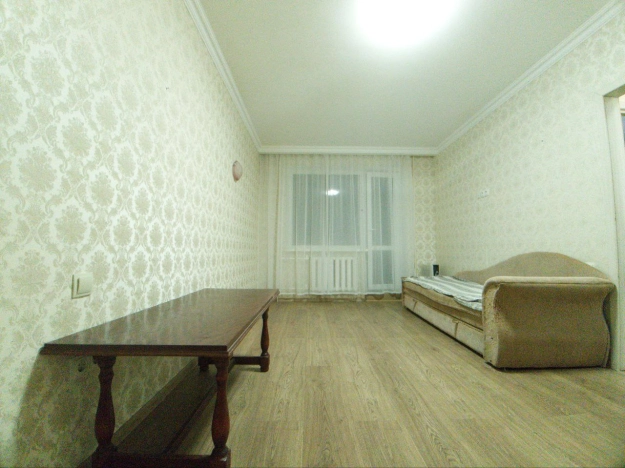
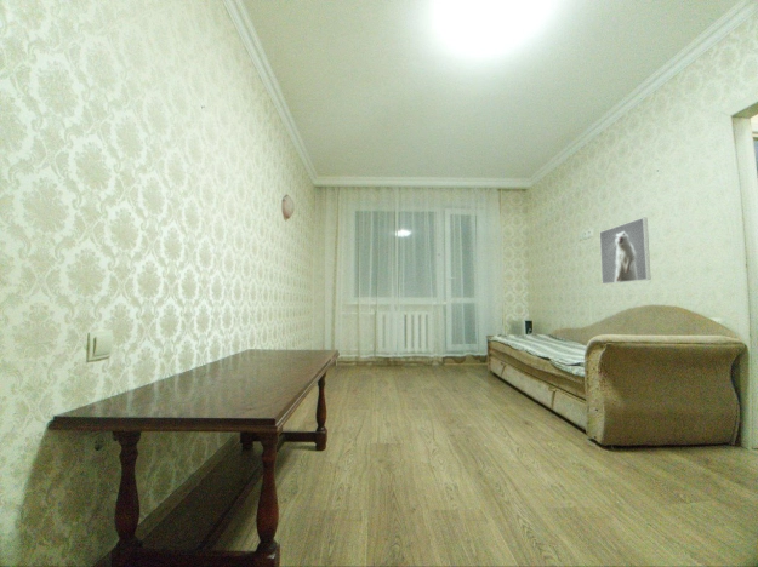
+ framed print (622, 253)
